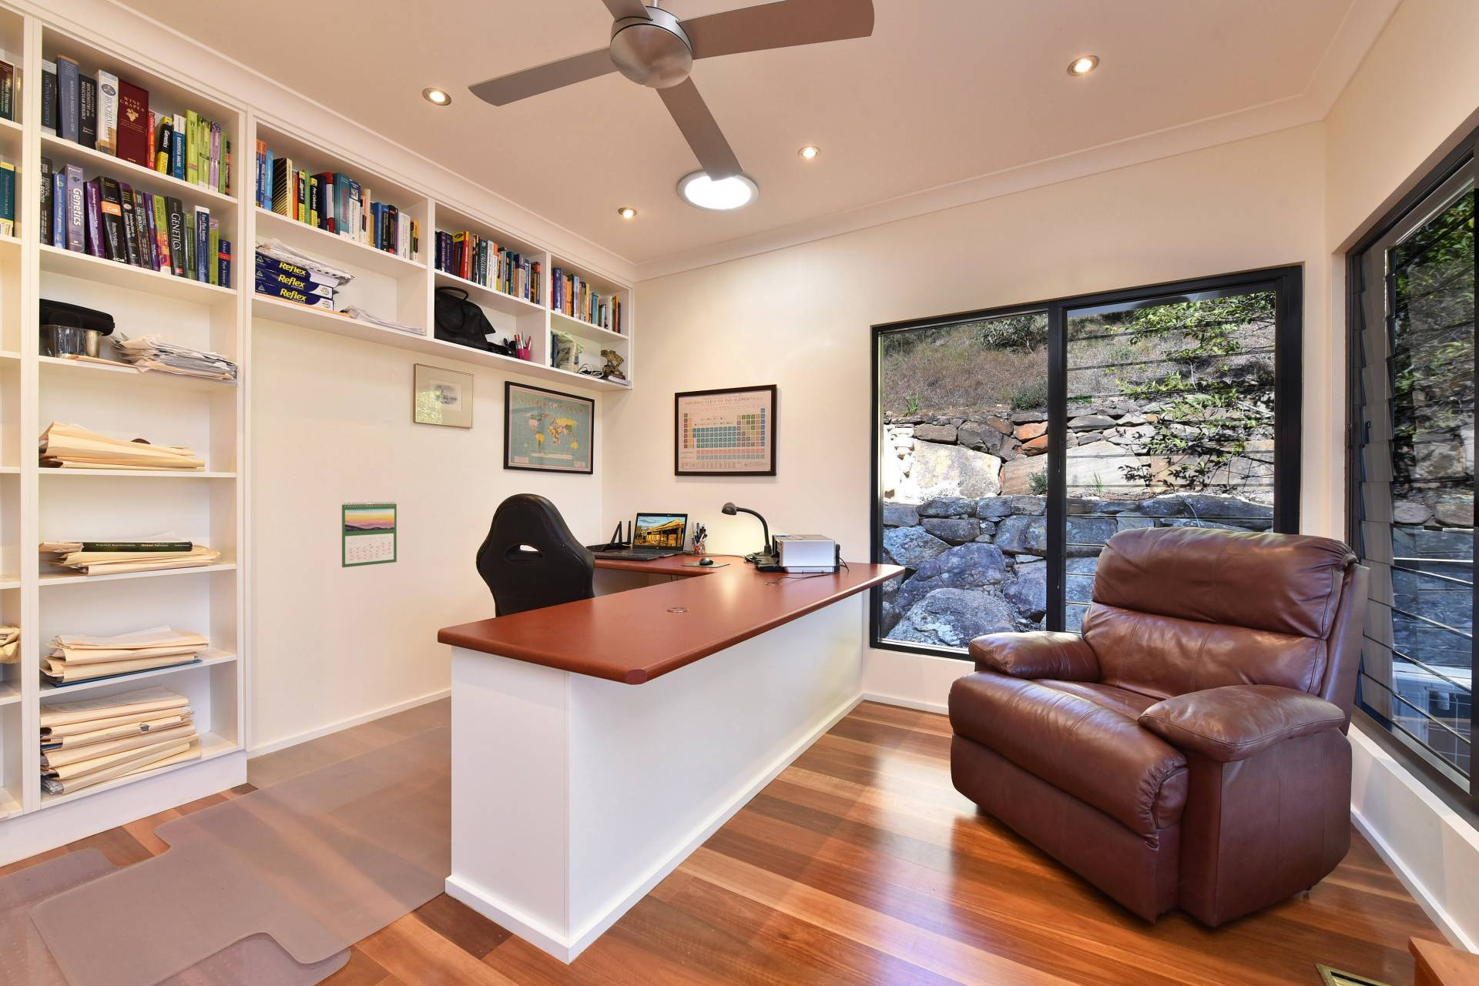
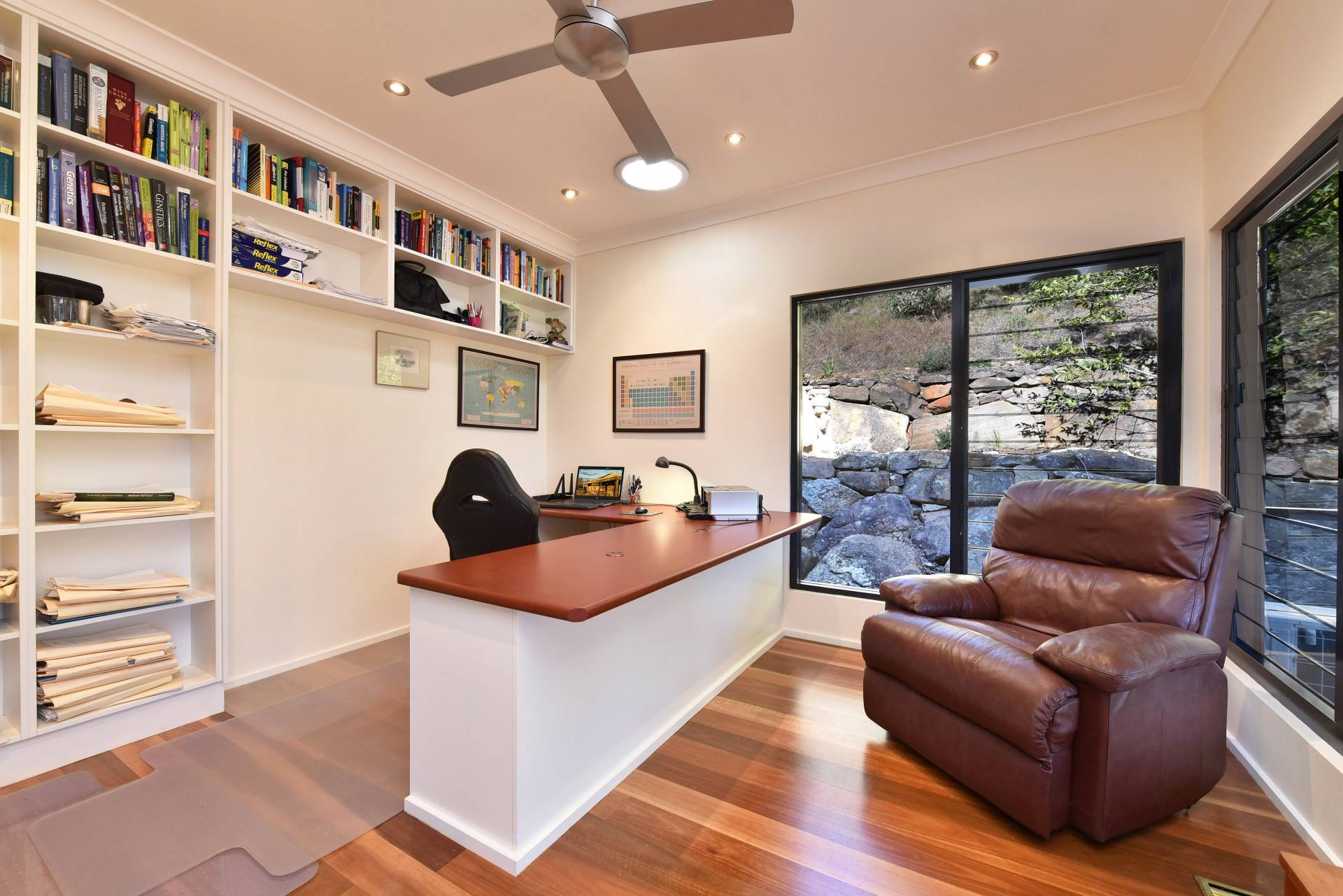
- calendar (370, 533)
